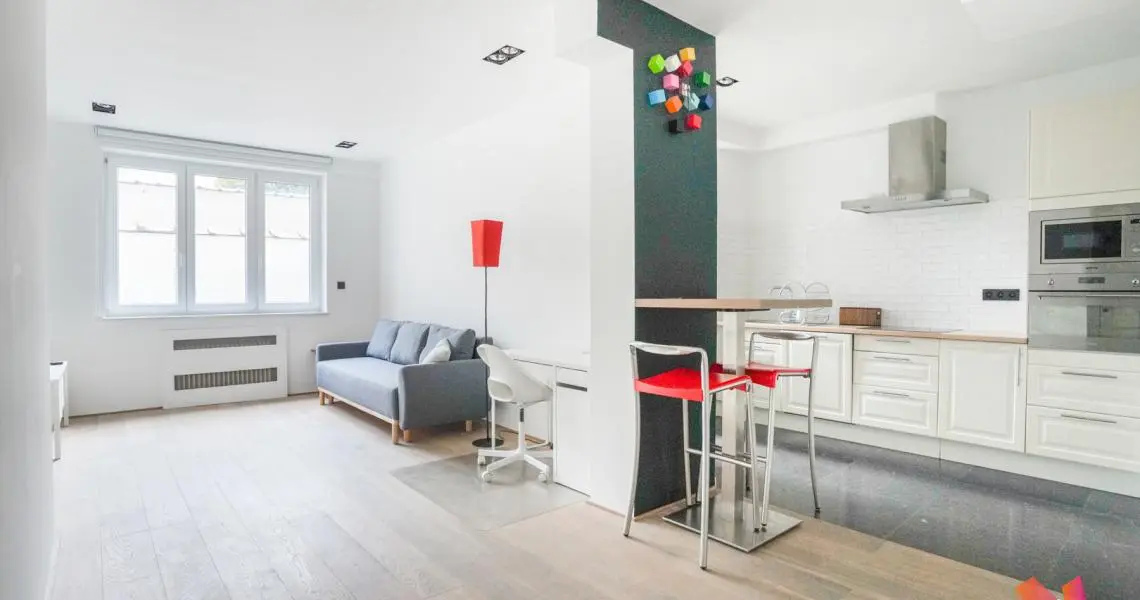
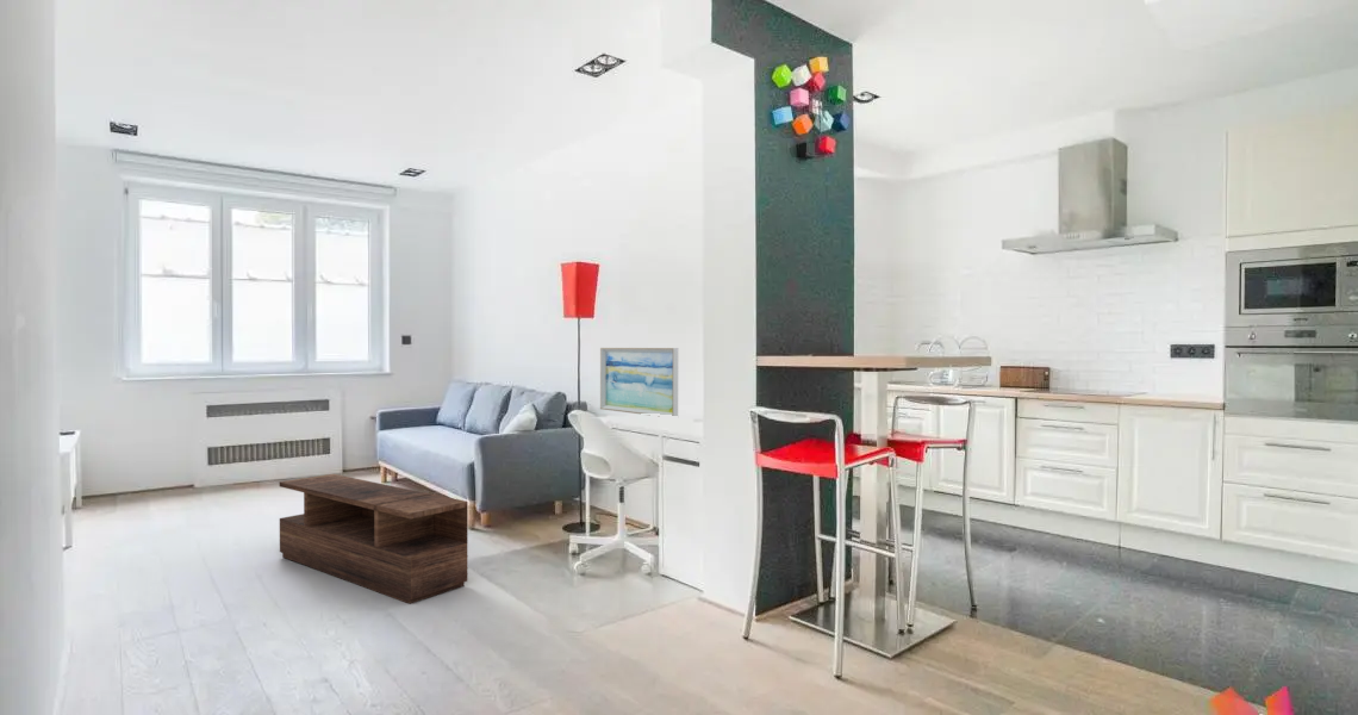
+ coffee table (367, 530)
+ wall art (636, 380)
